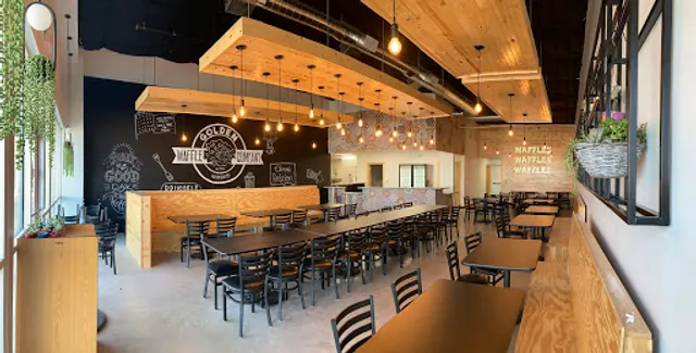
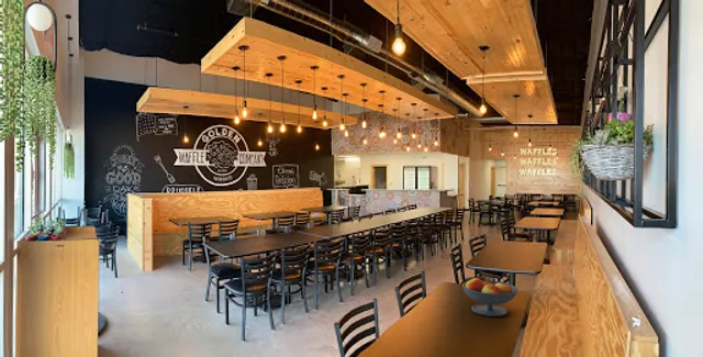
+ fruit bowl (489, 294)
